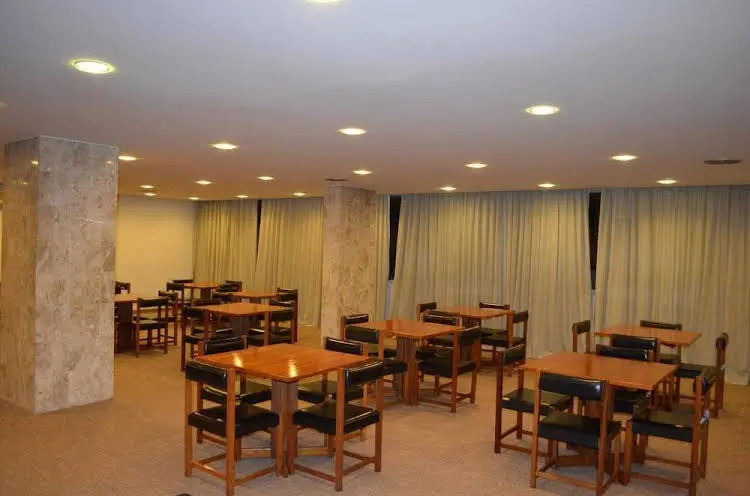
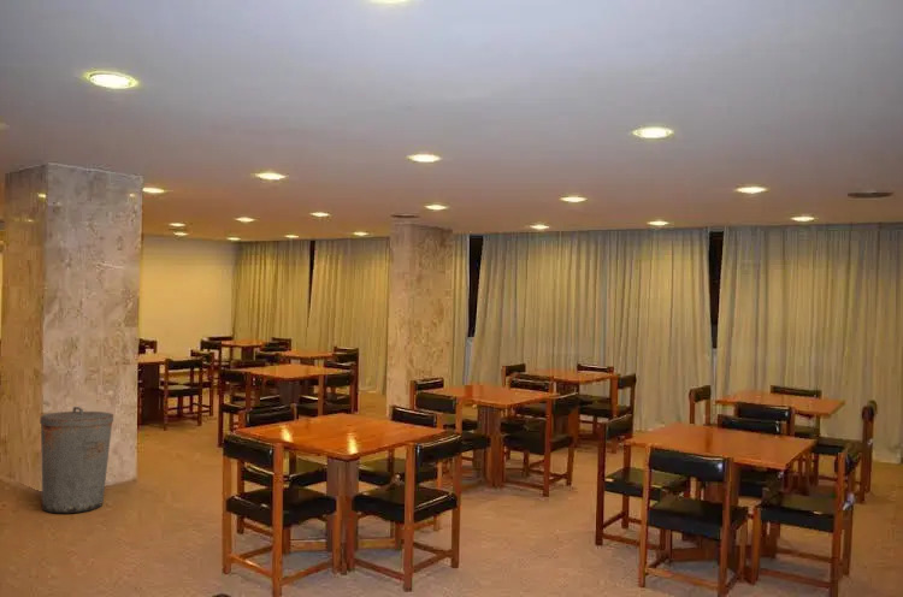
+ trash can (75, 456)
